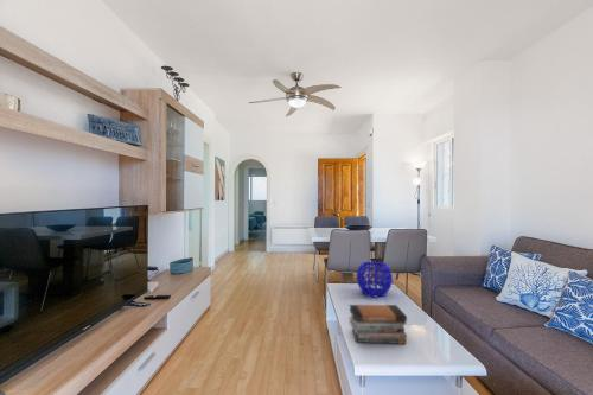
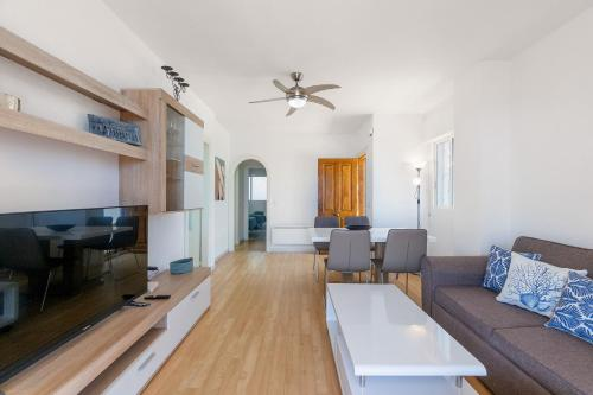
- decorative bowl (375, 279)
- book stack (376, 323)
